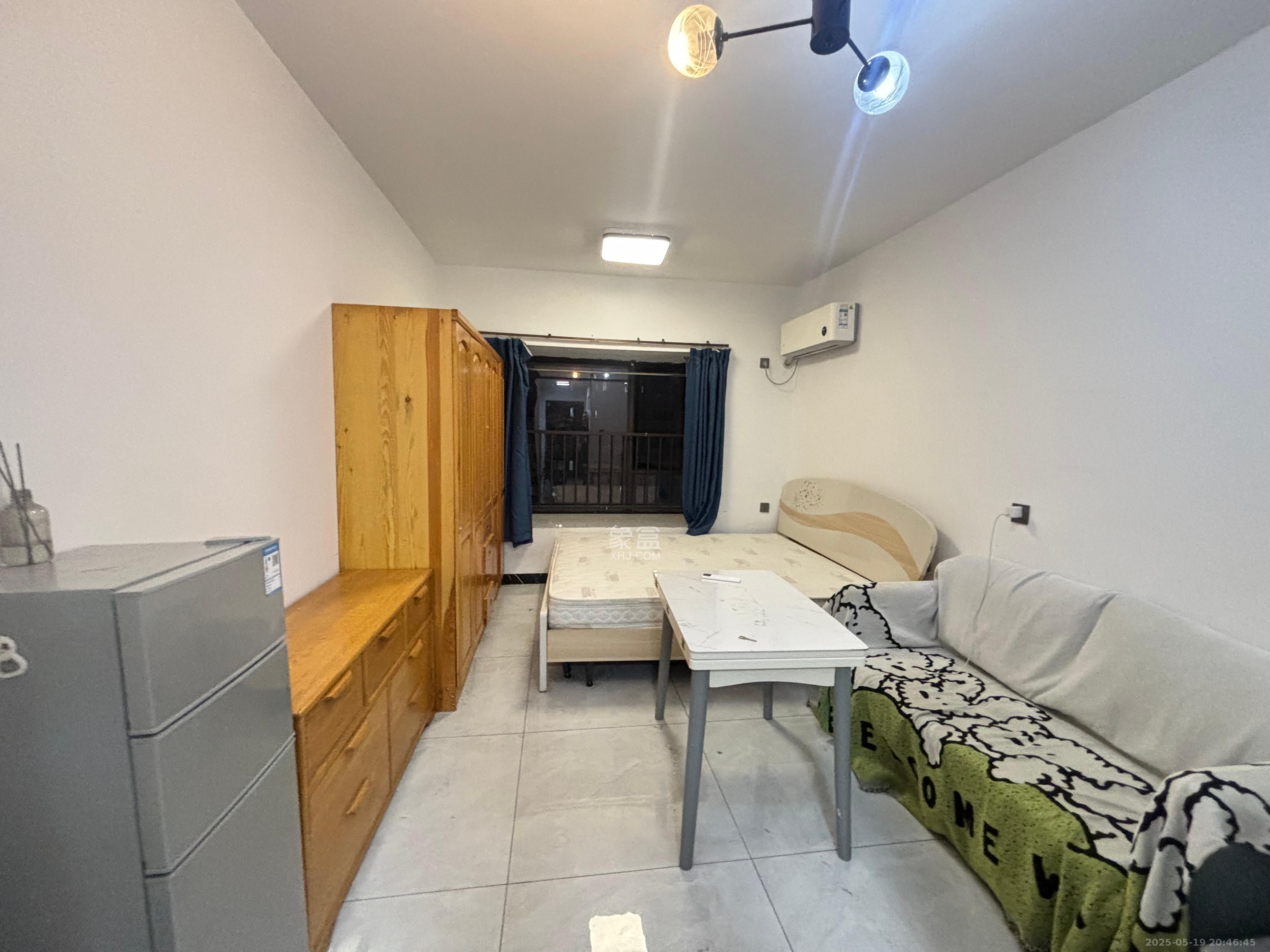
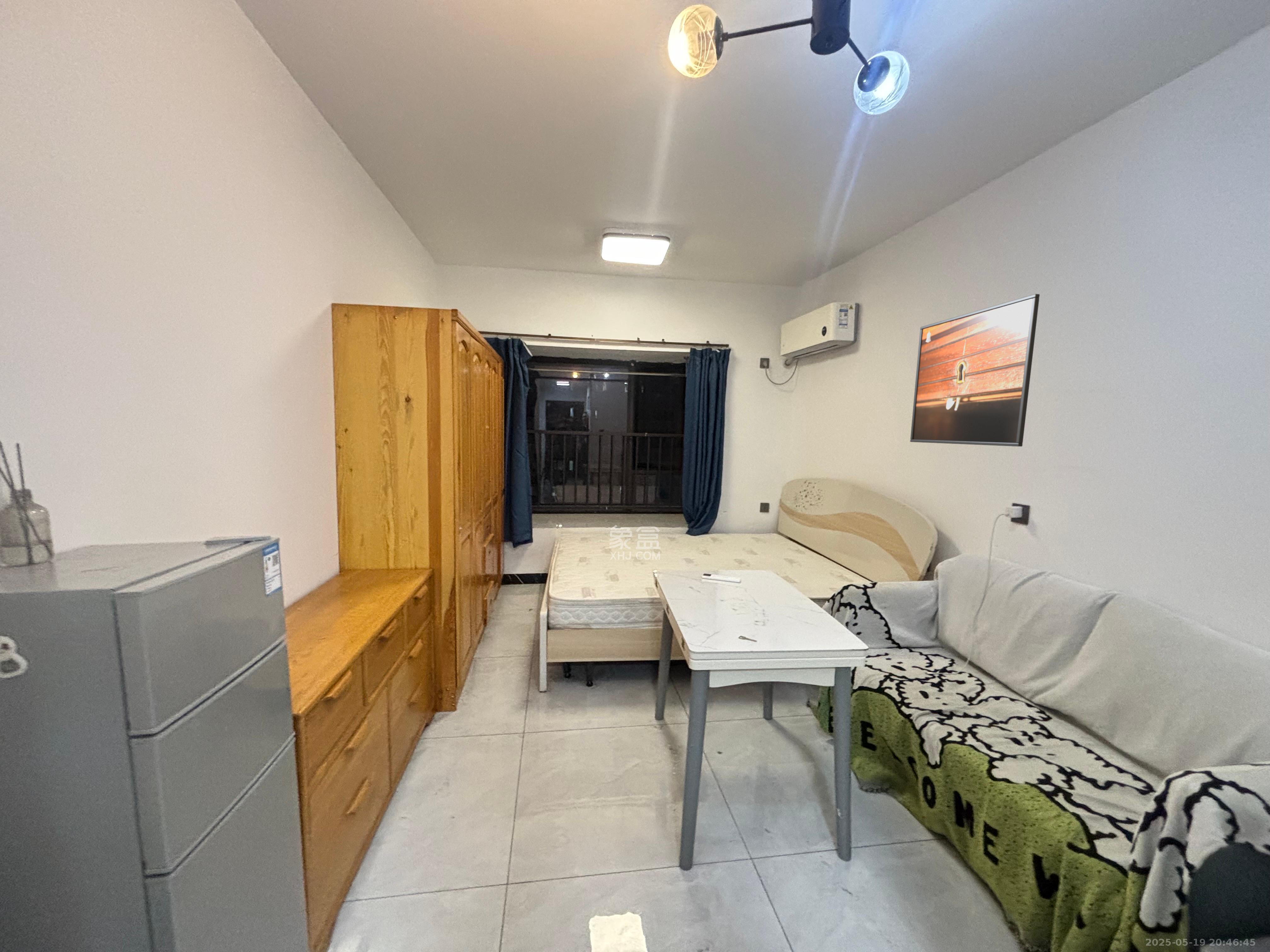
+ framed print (965, 379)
